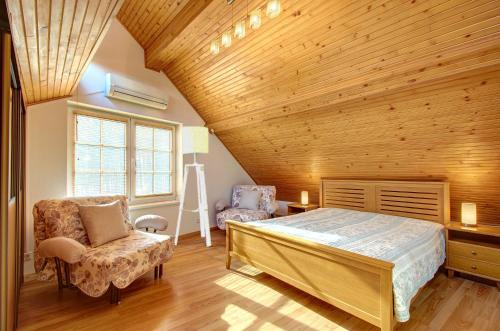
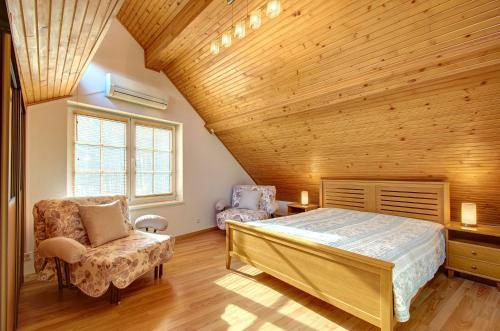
- floor lamp (198, 185)
